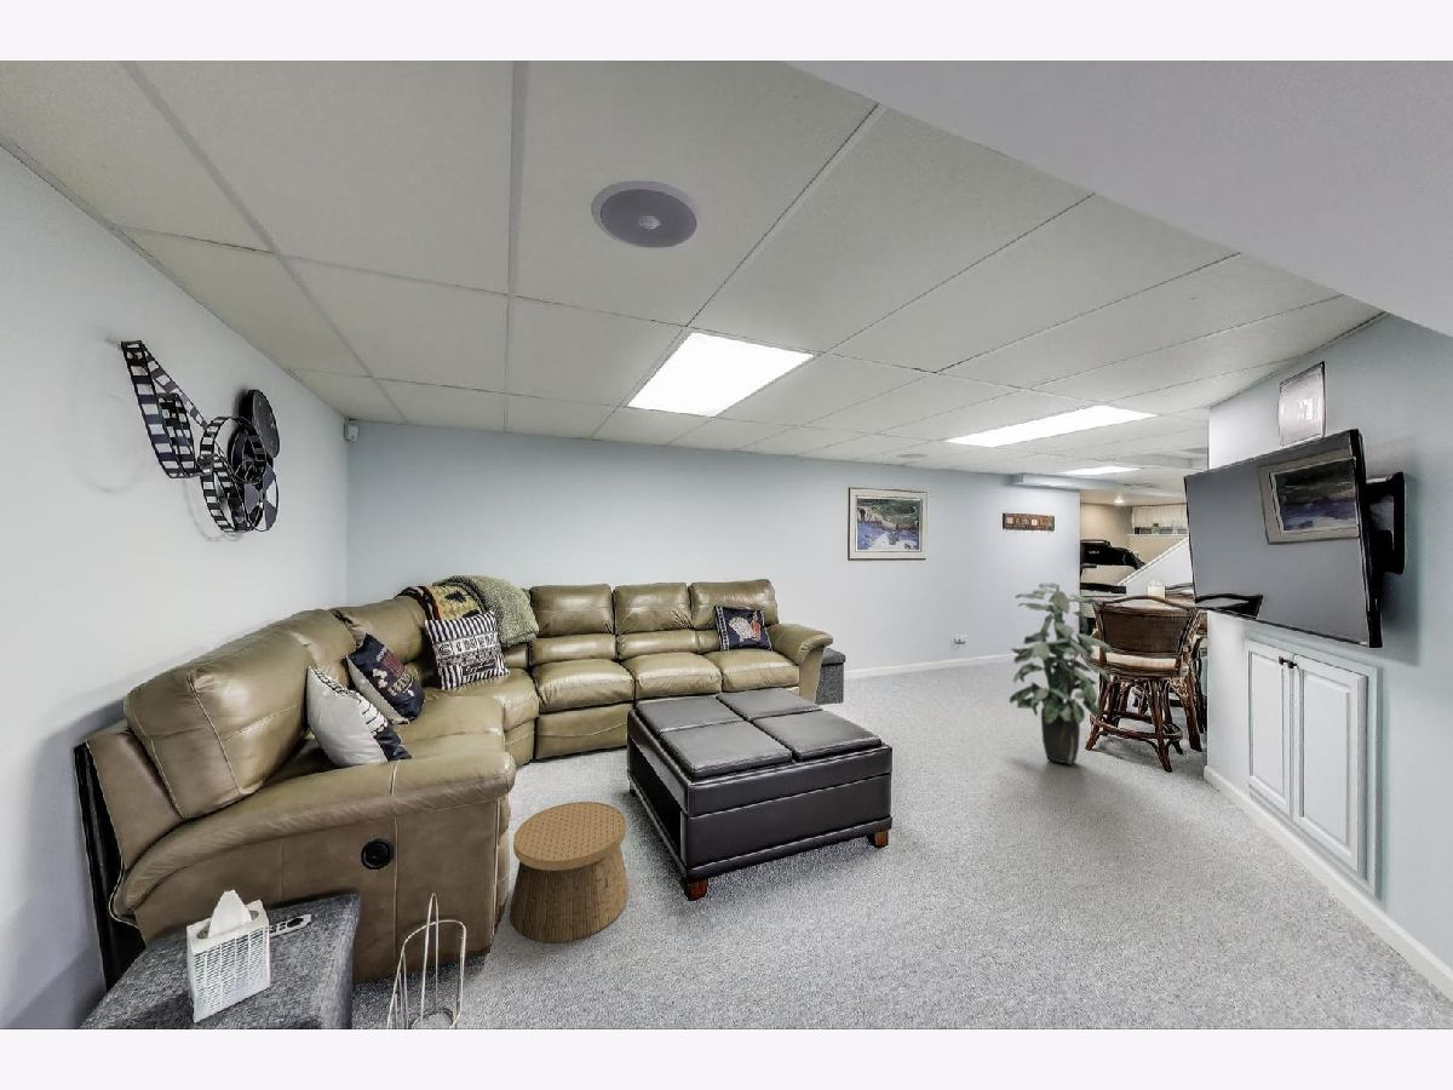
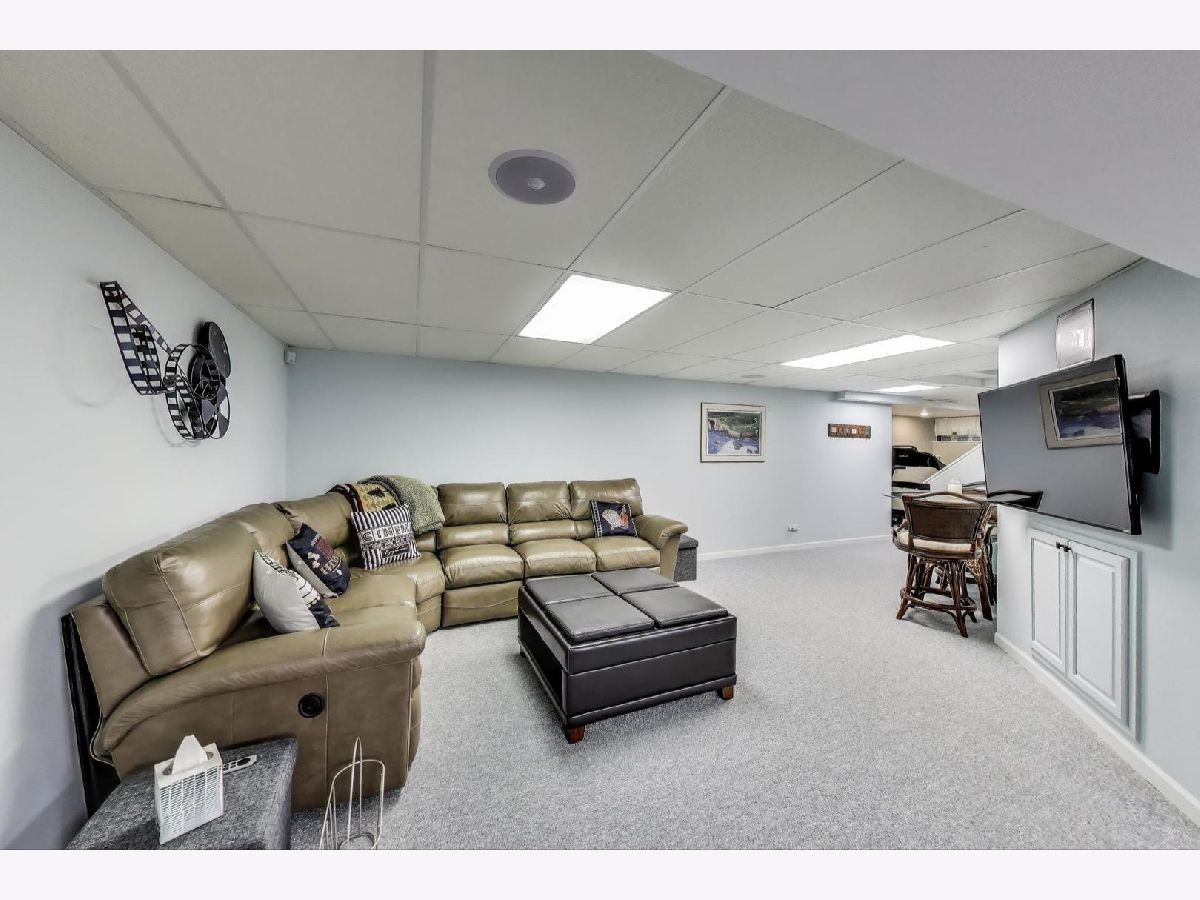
- indoor plant (1055, 670)
- basket (570, 864)
